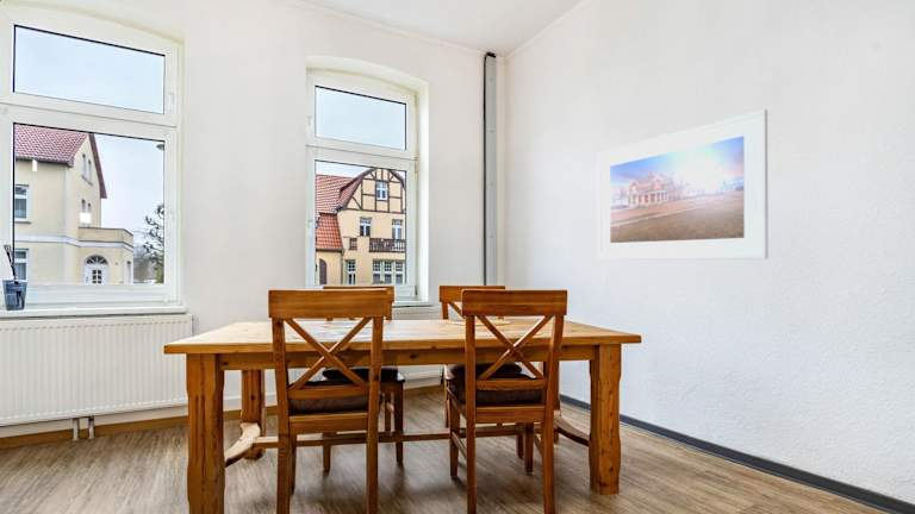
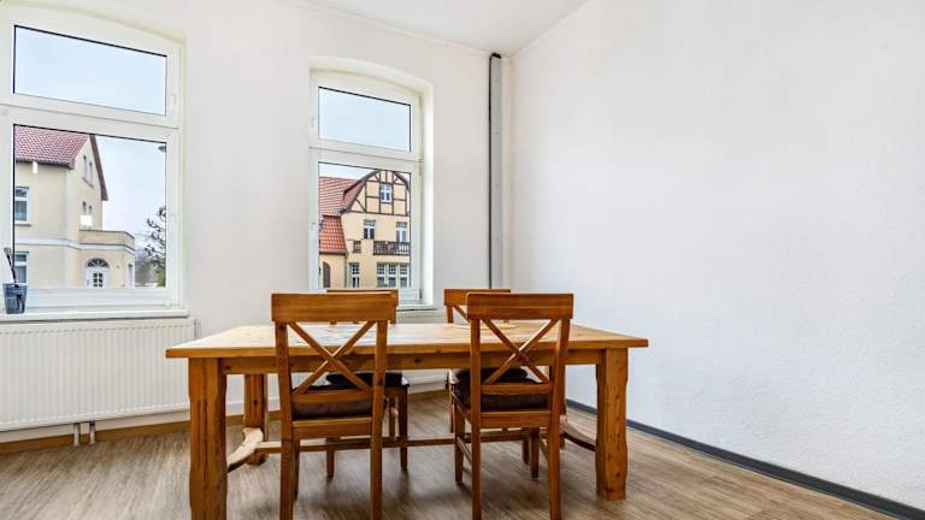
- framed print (668, 196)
